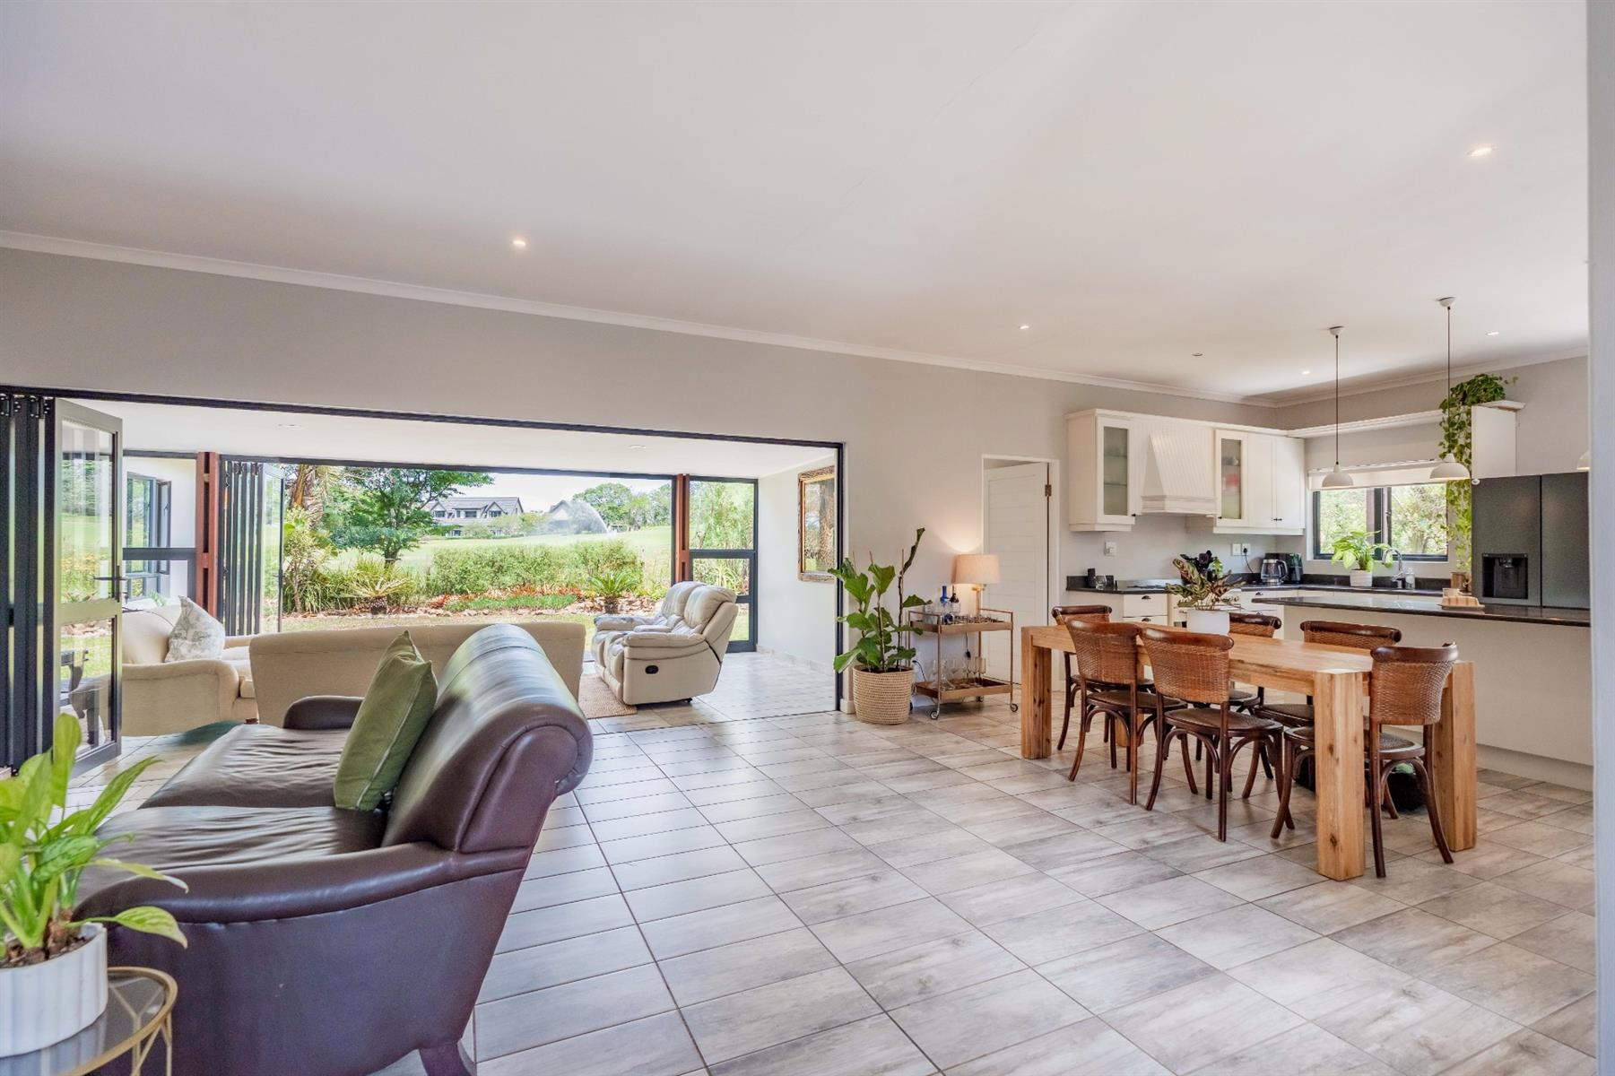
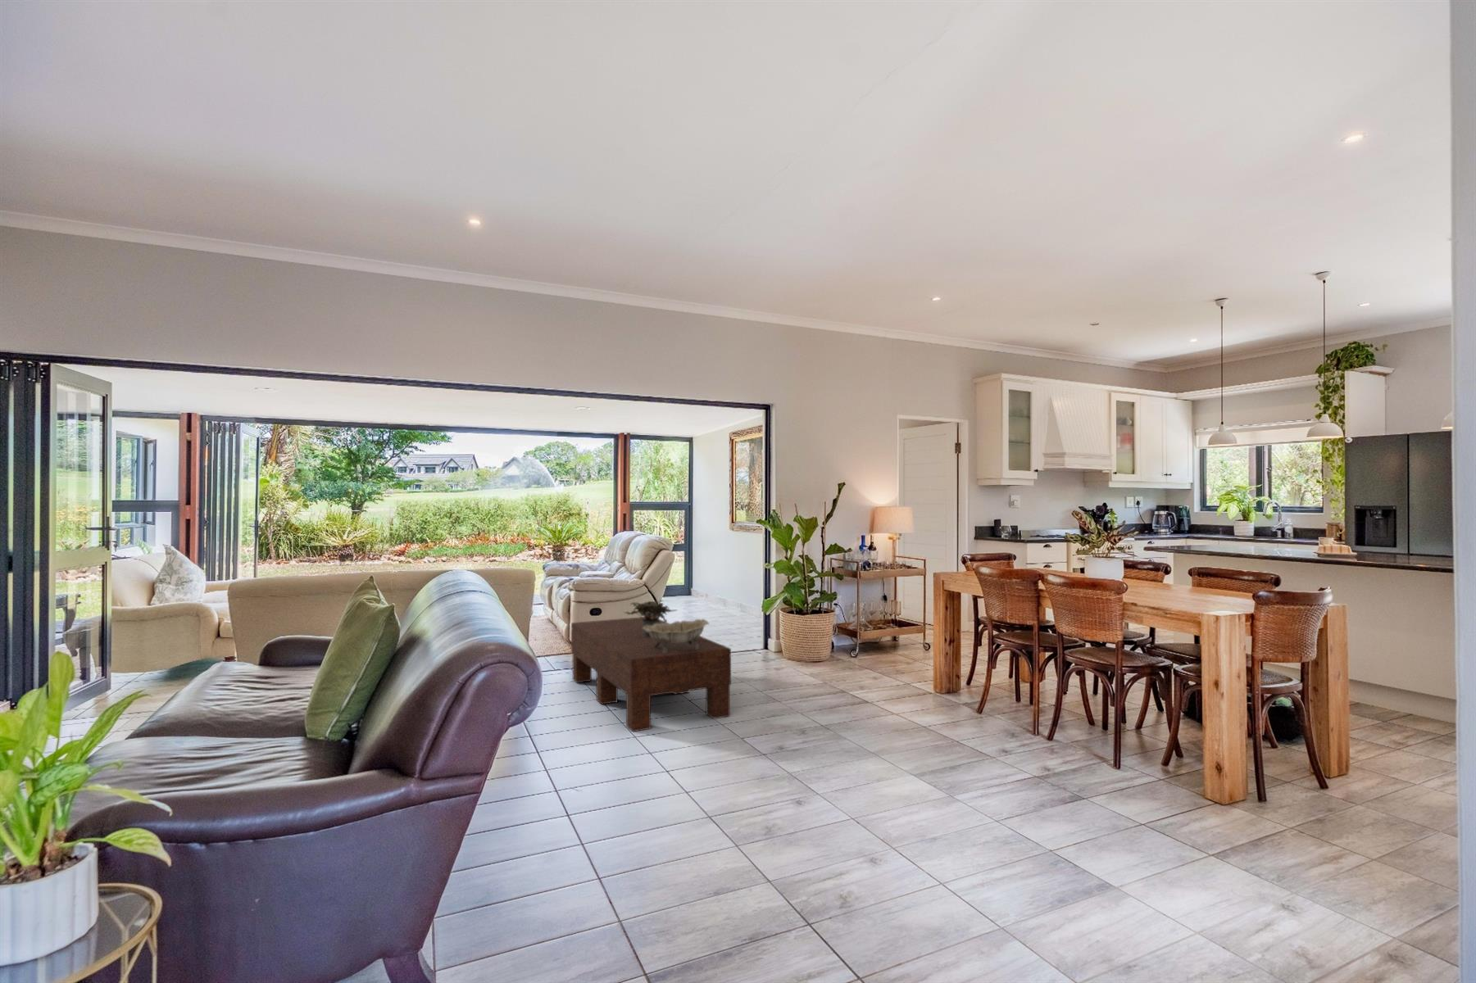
+ potted plant (651, 618)
+ coffee table (643, 665)
+ decorative bowl (676, 635)
